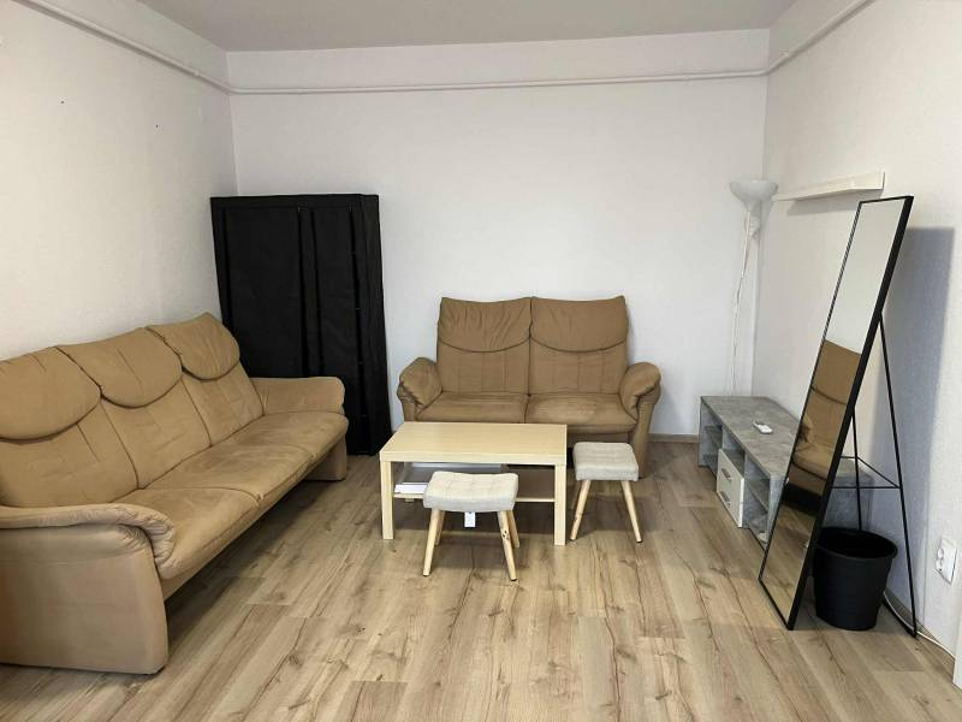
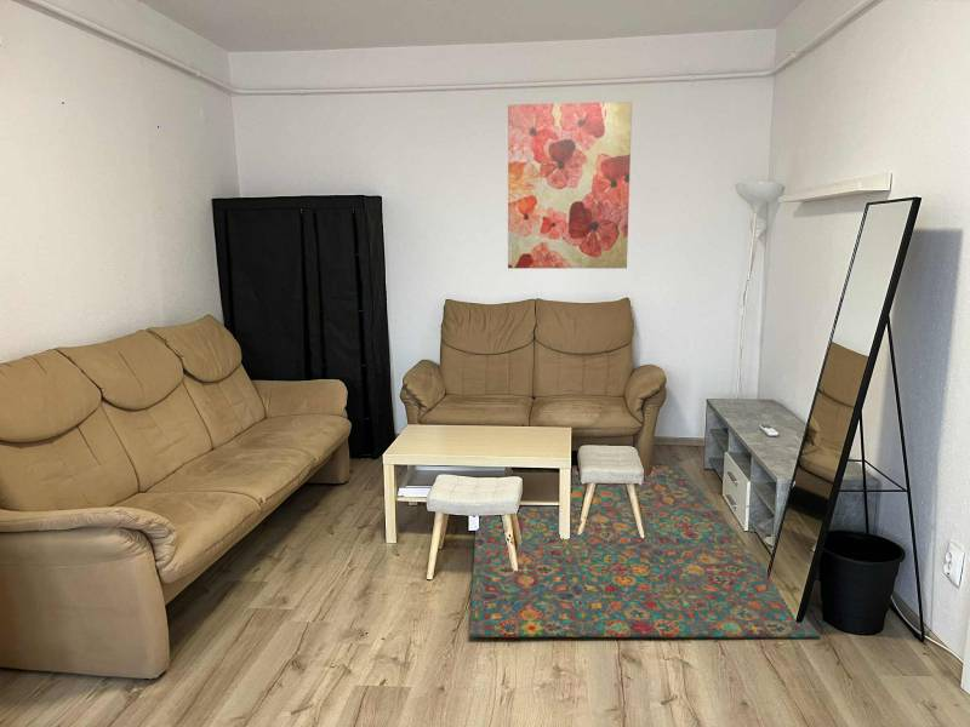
+ rug (603, 528)
+ wall art (567, 187)
